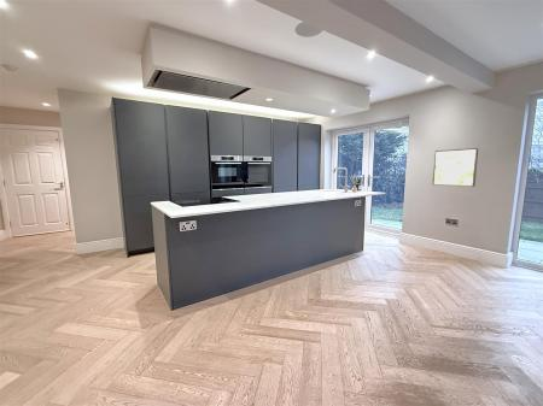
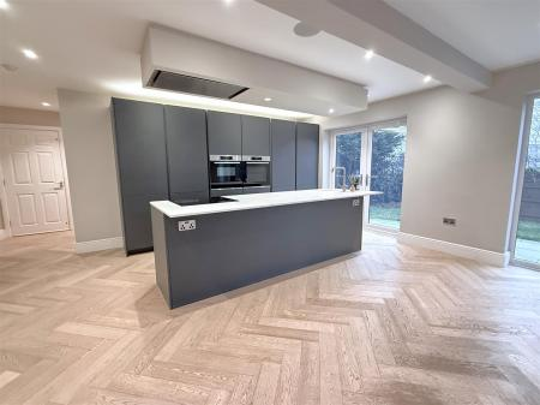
- wall art (454, 167)
